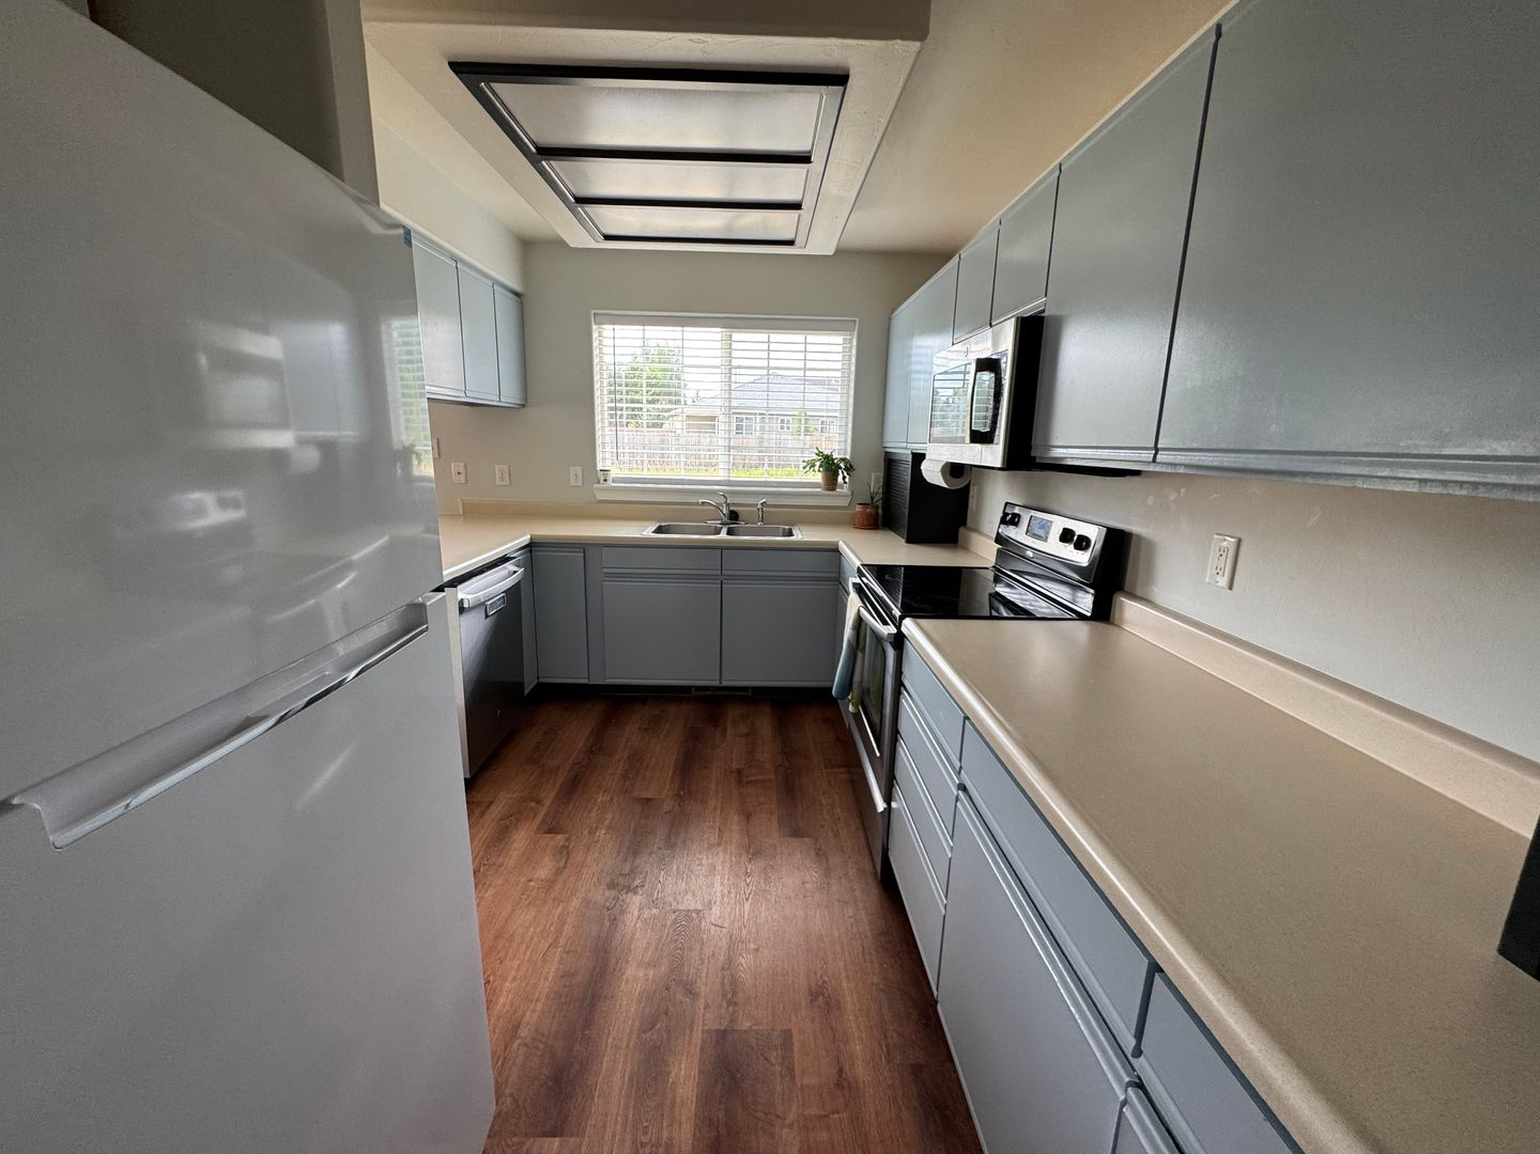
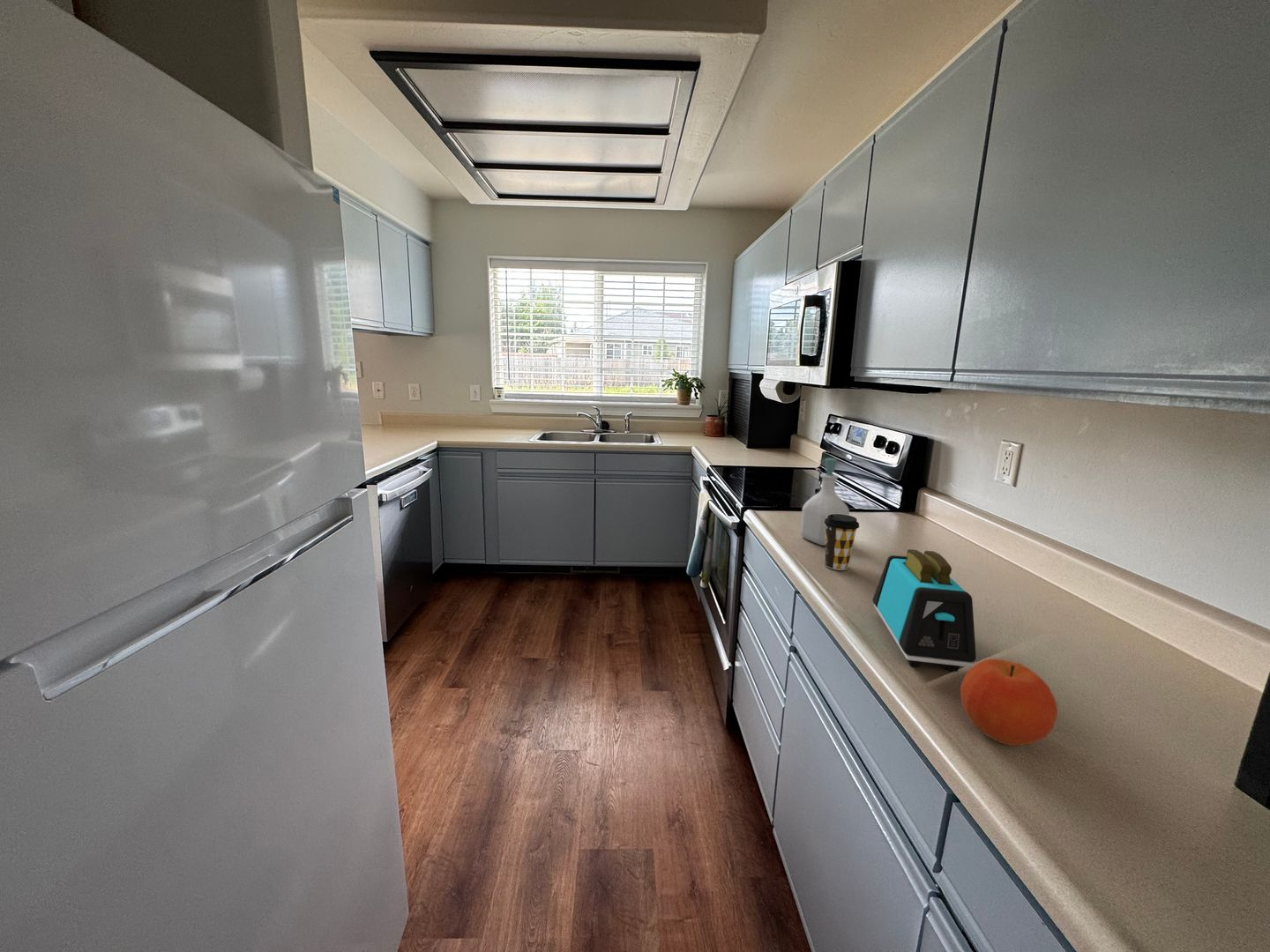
+ toaster (922, 599)
+ fruit (1006, 701)
+ soap bottle (826, 500)
+ coffee cup (839, 541)
